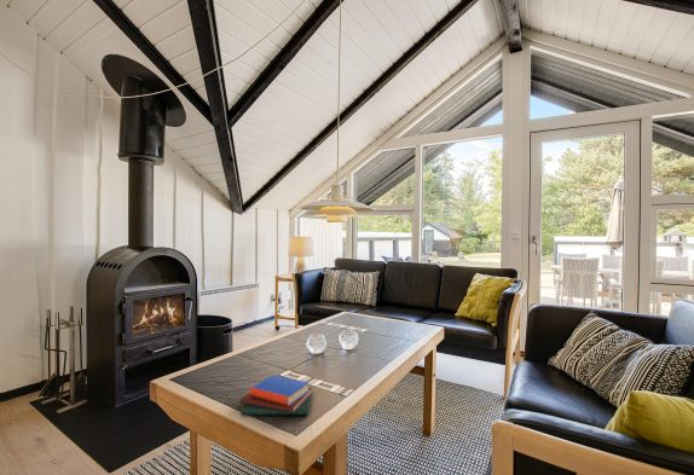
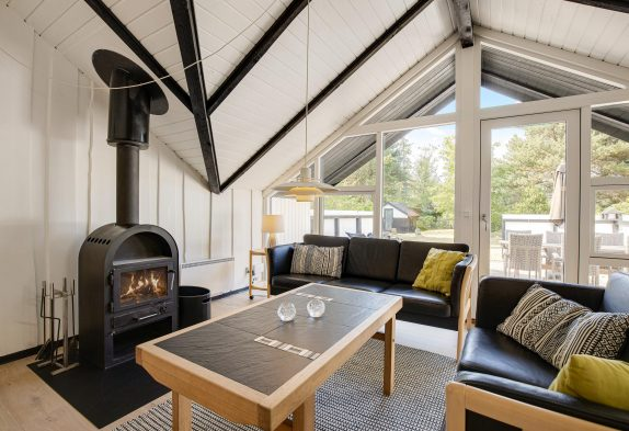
- book (277, 394)
